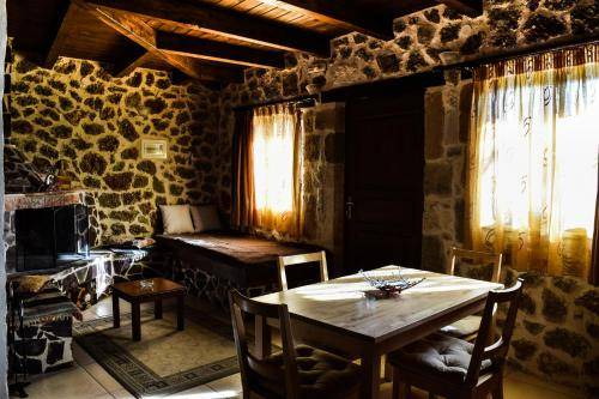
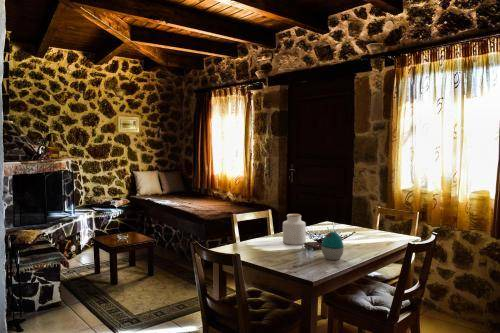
+ jar (294, 228)
+ decorative egg (332, 244)
